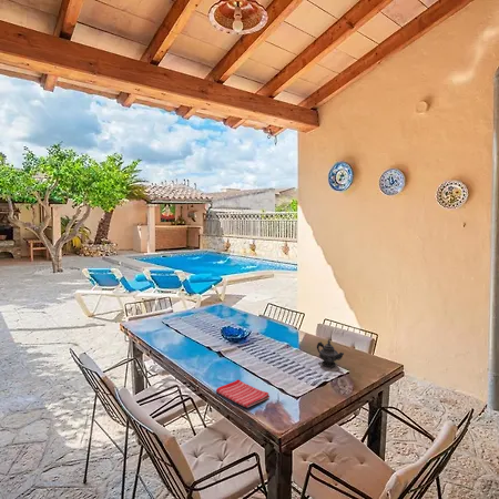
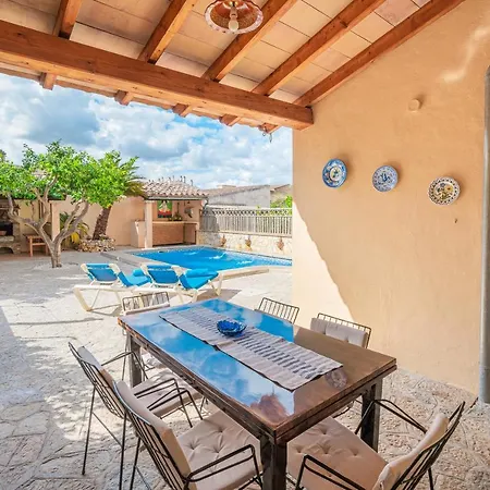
- teapot (329, 352)
- dish towel (242, 393)
